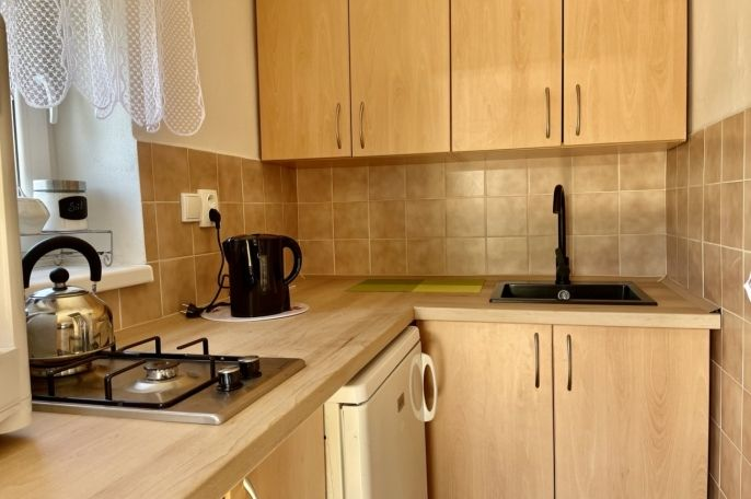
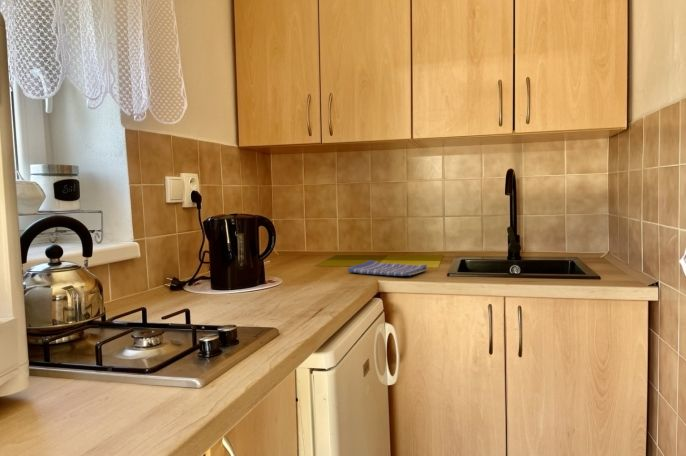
+ dish towel (387, 267)
